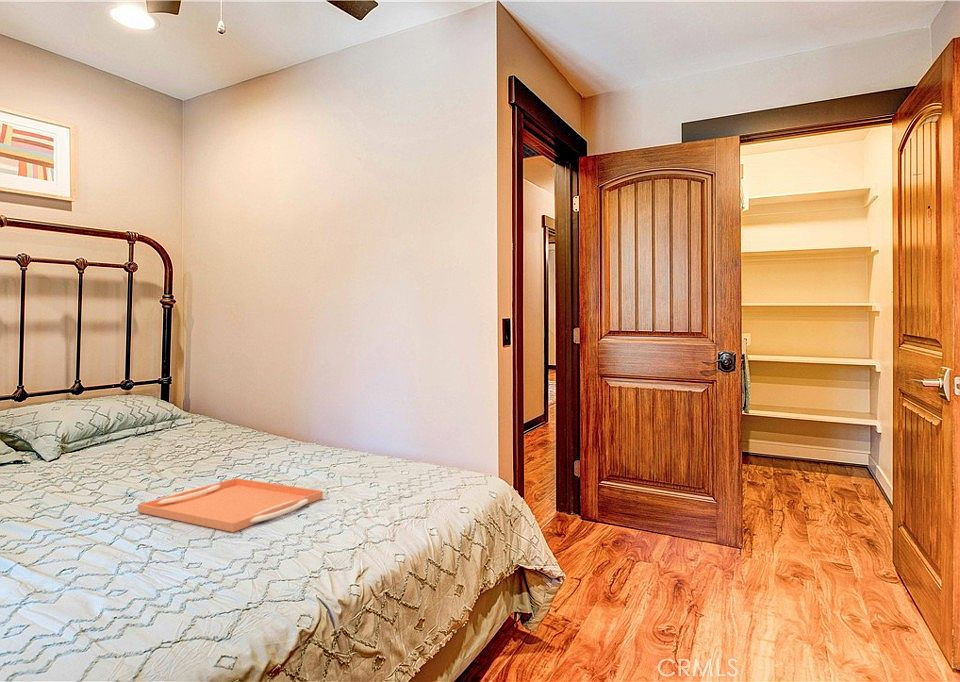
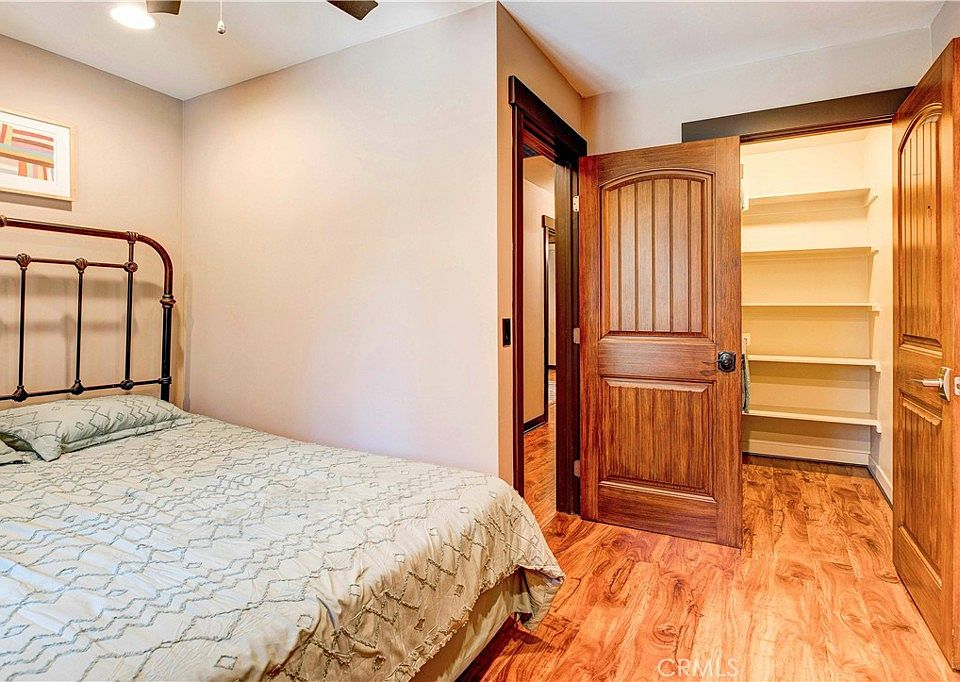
- serving tray (234, 501)
